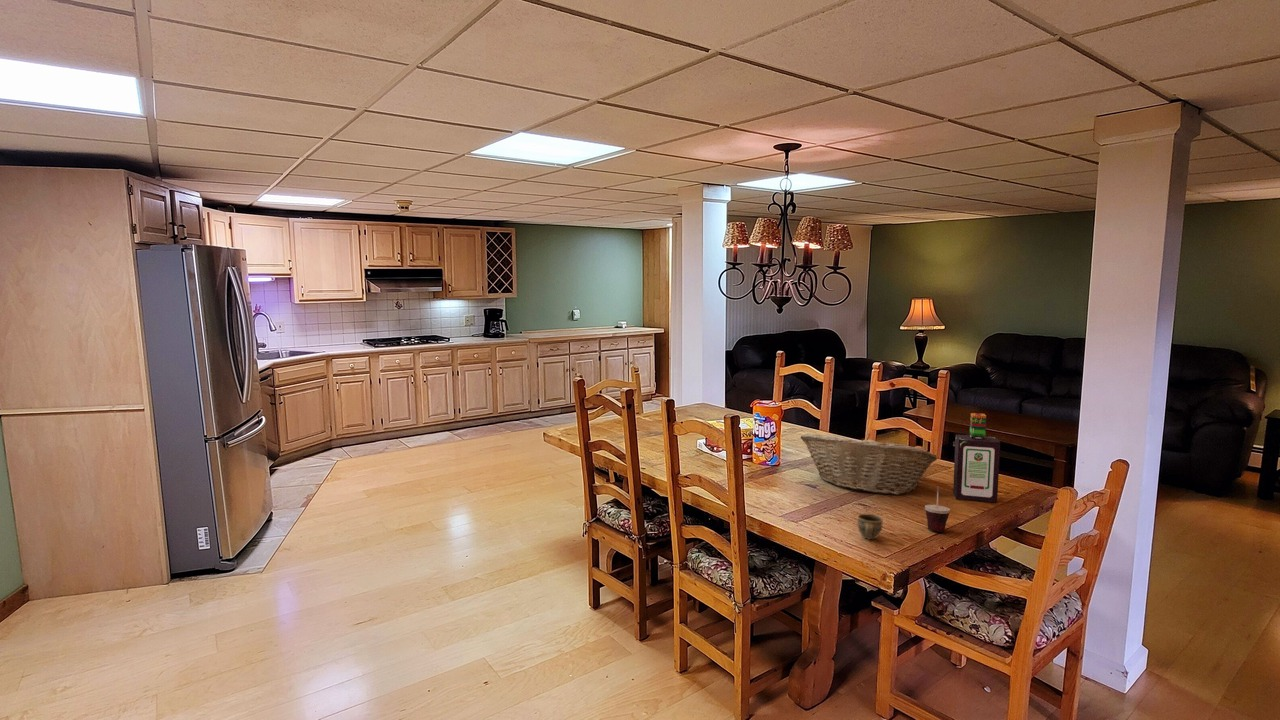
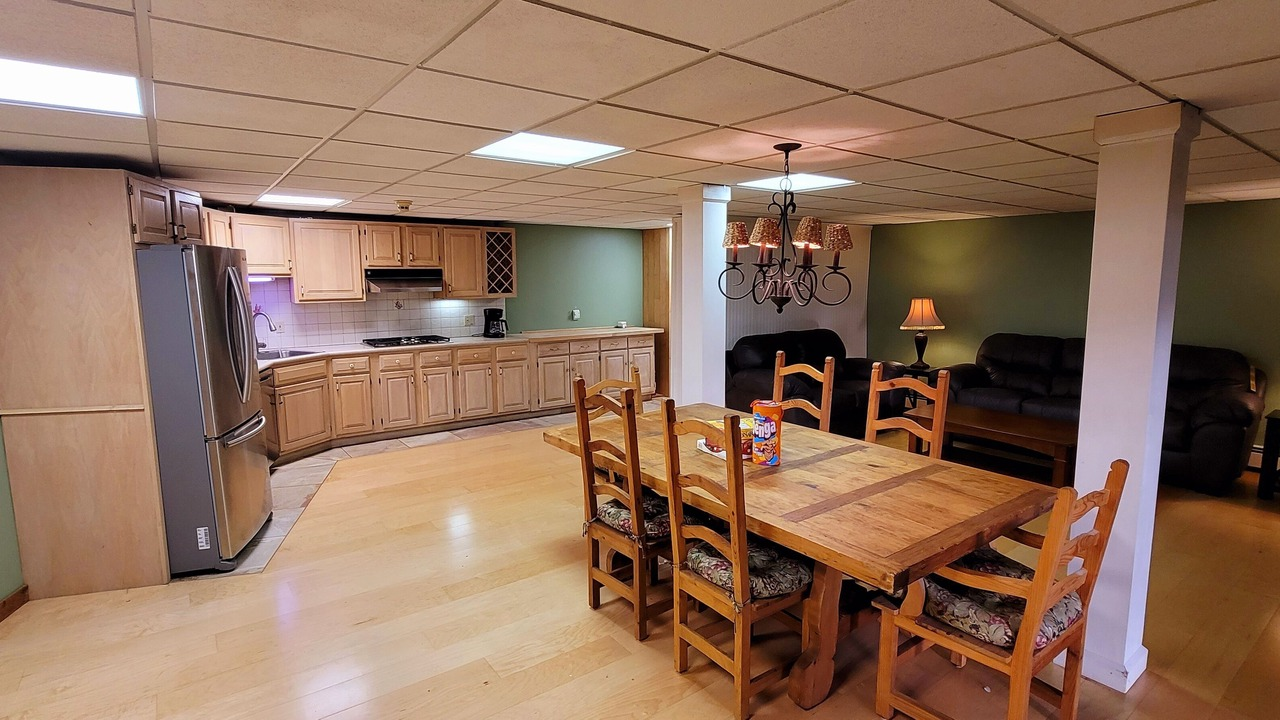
- cup (937, 508)
- bottle (976, 456)
- fruit basket (865, 456)
- cup (868, 528)
